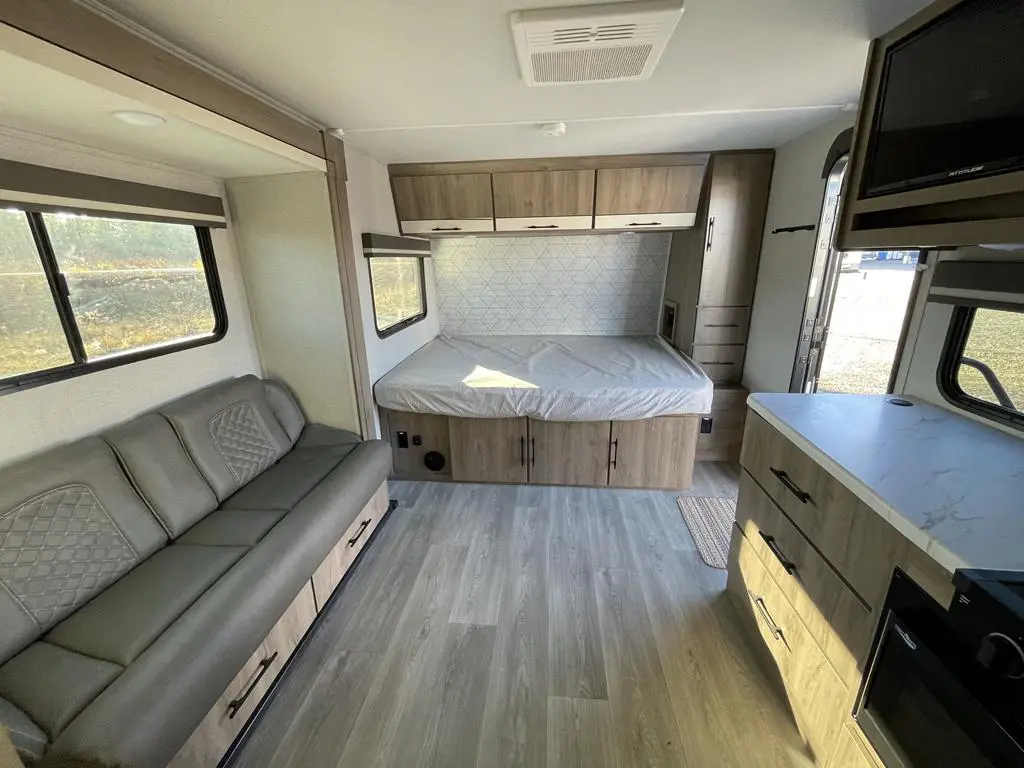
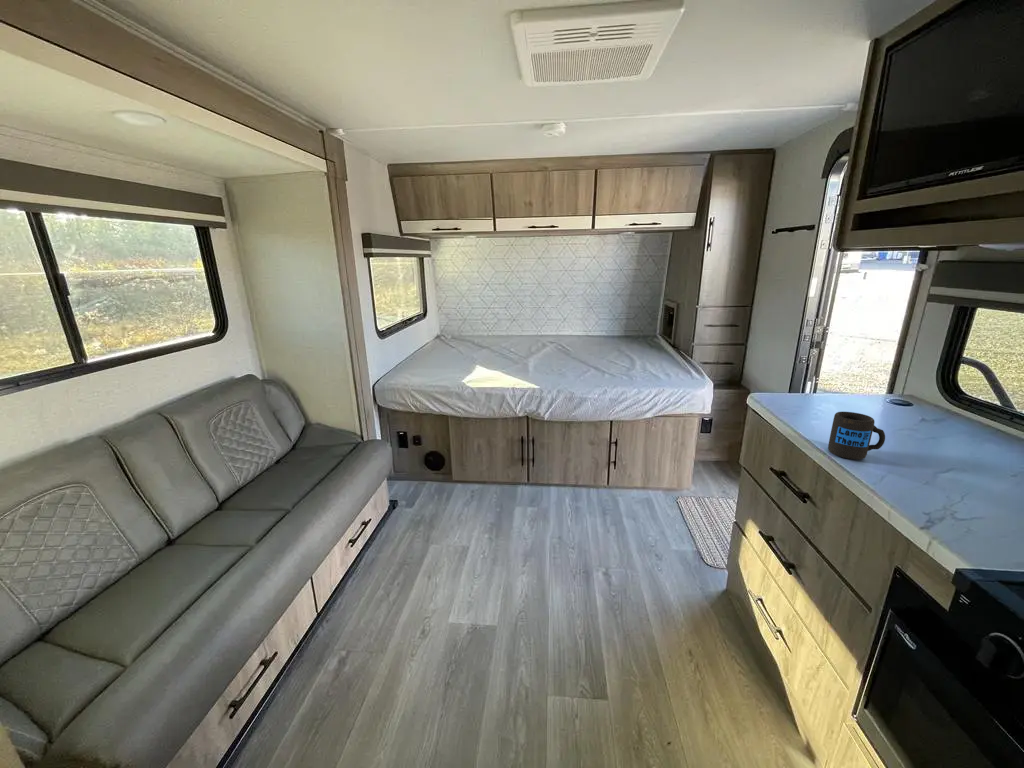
+ mug (857, 436)
